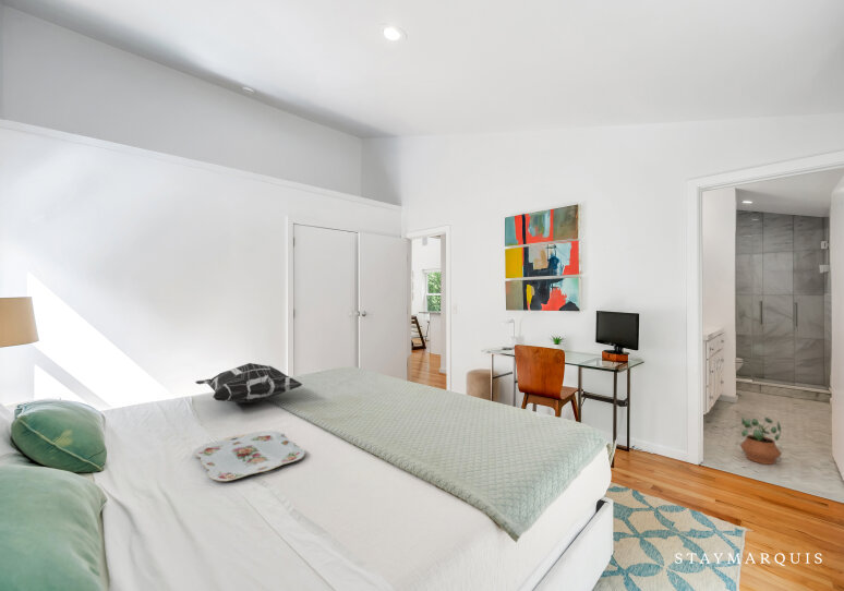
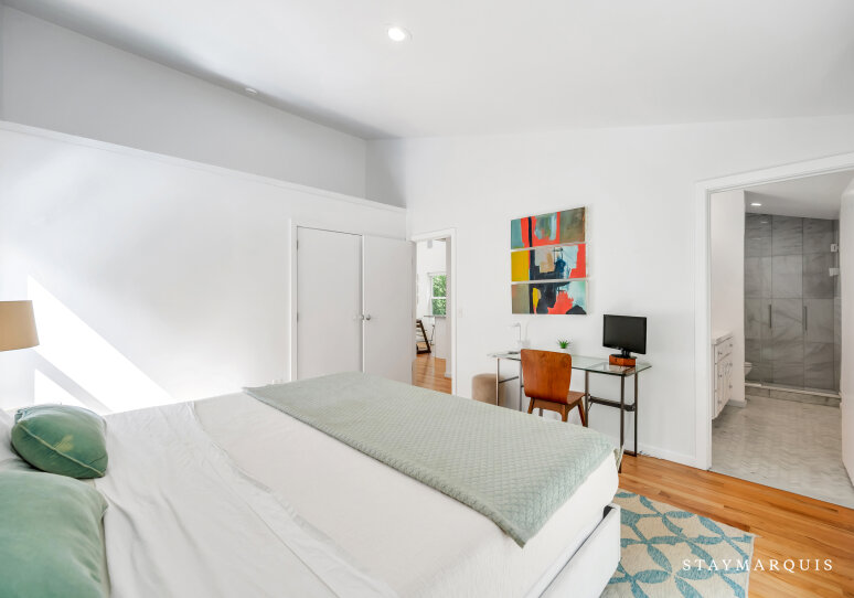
- decorative pillow (248, 383)
- serving tray (249, 453)
- potted plant (755, 437)
